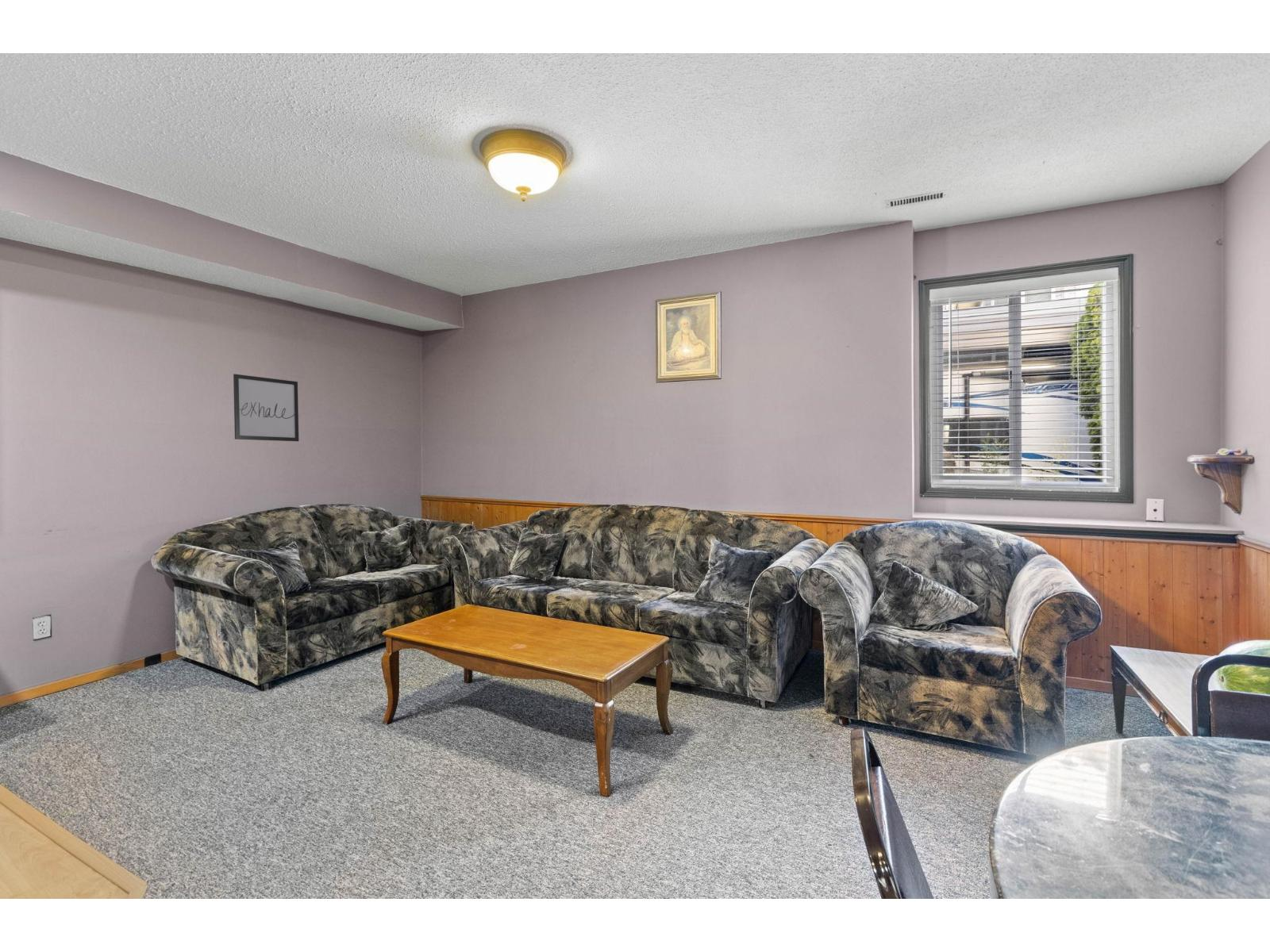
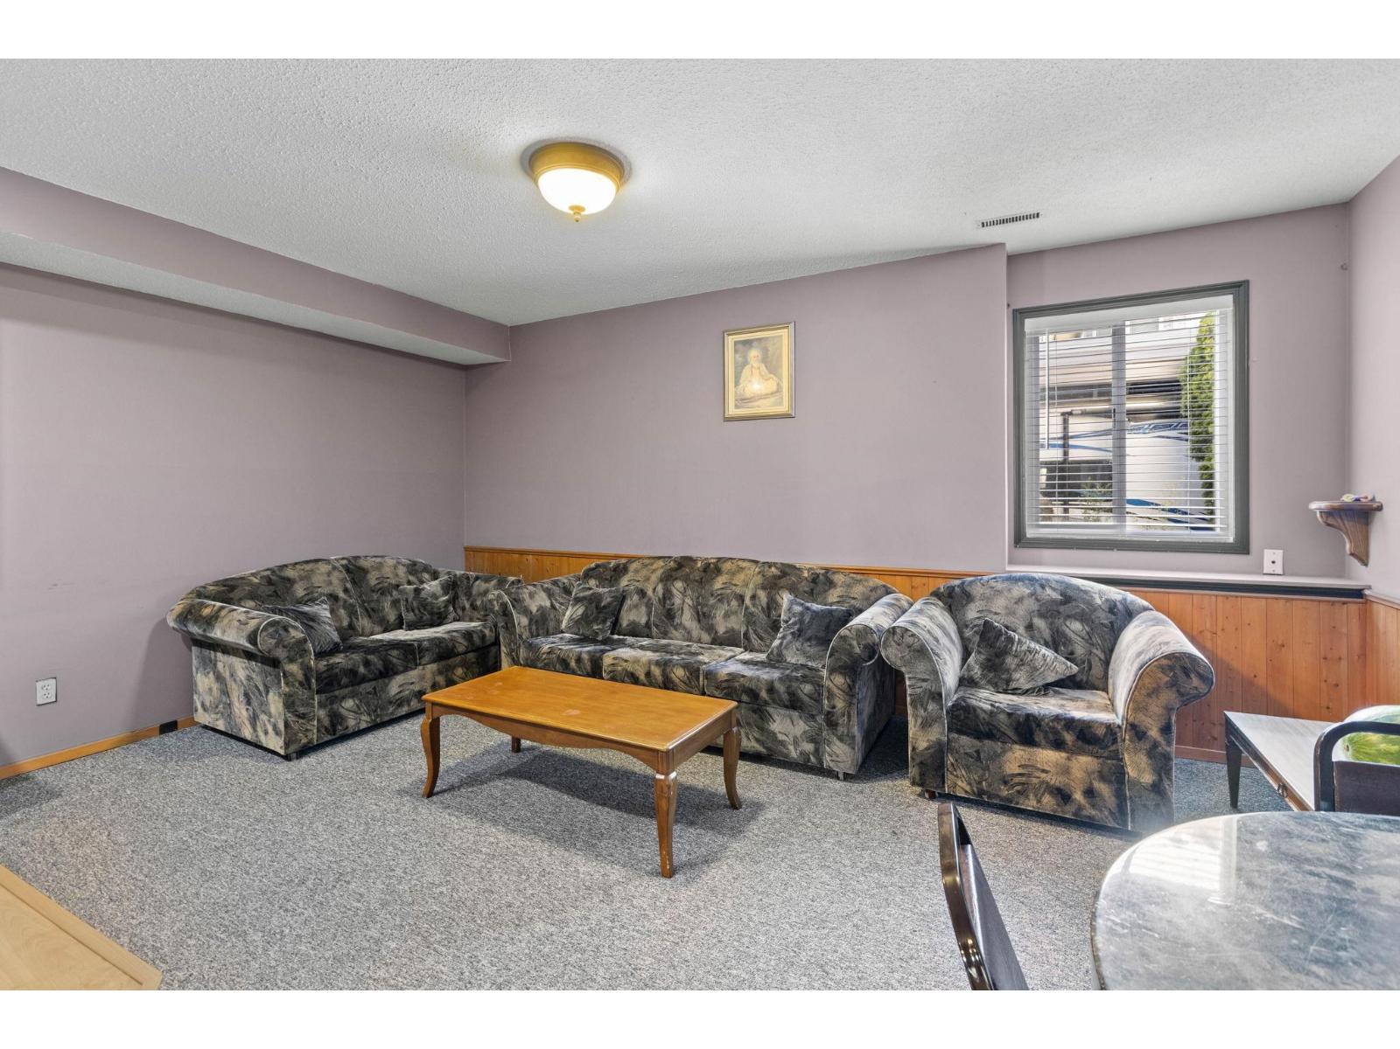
- wall art (267, 409)
